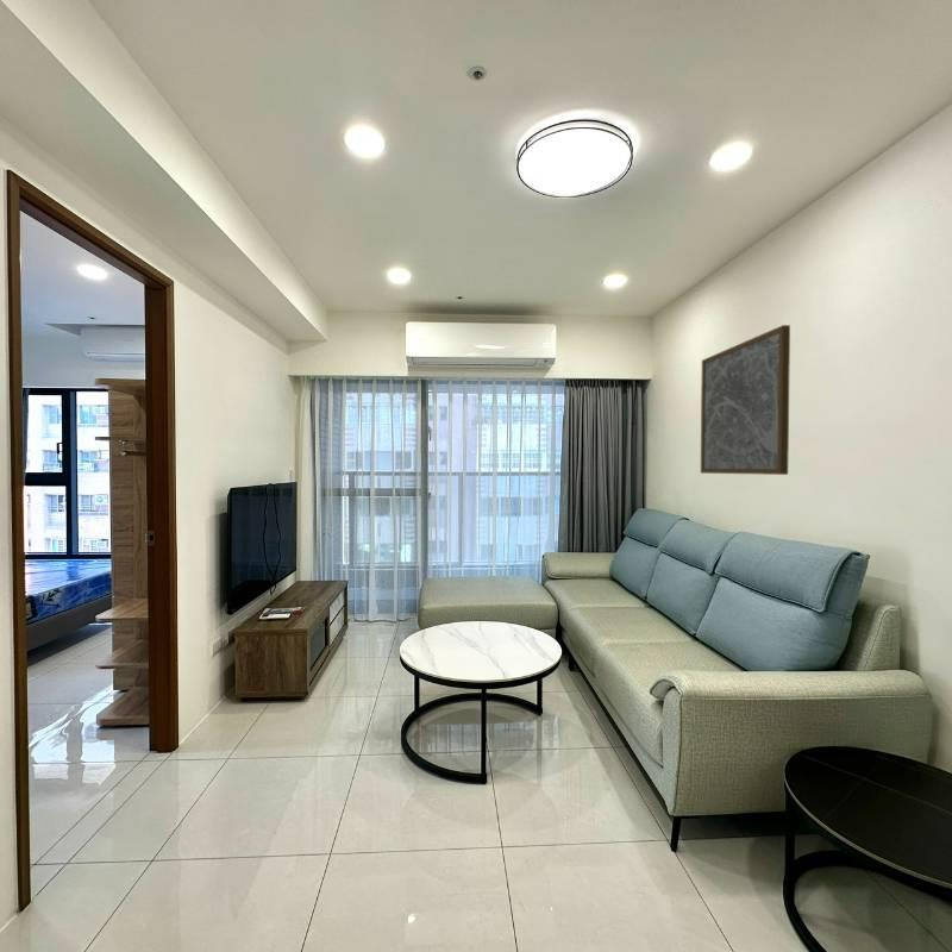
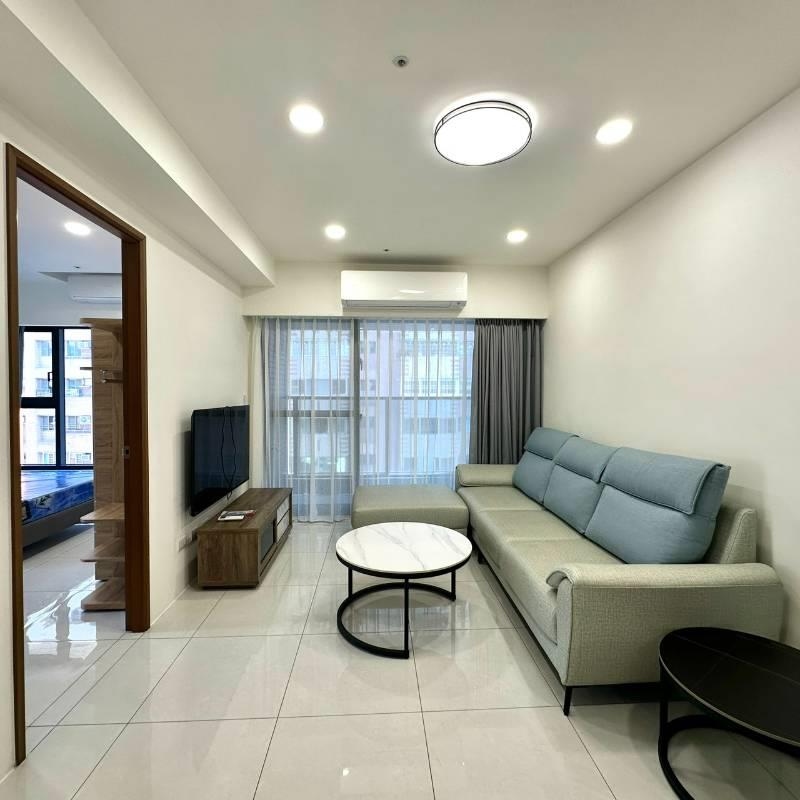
- wall art (738, 409)
